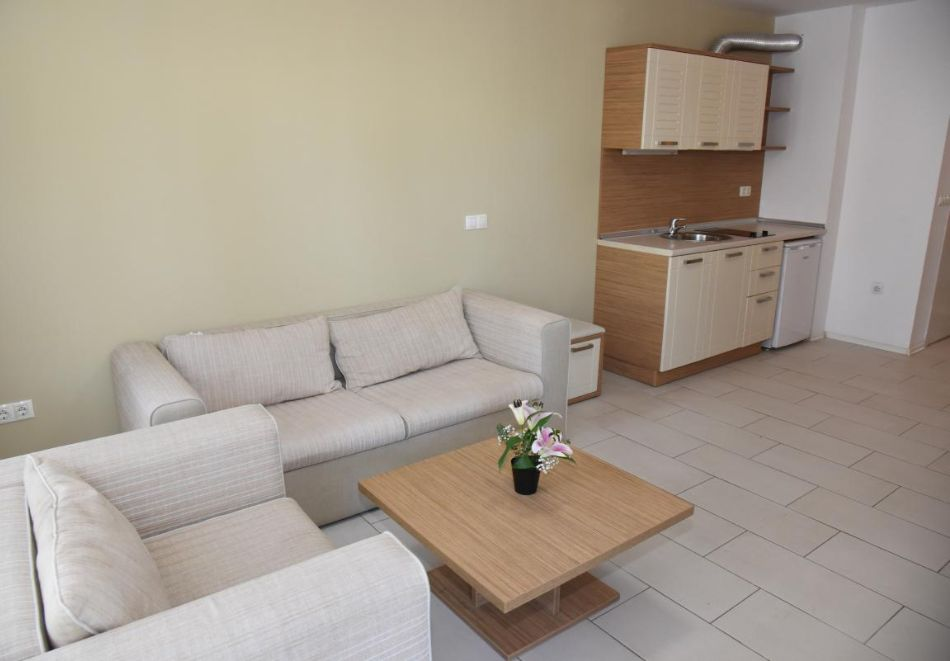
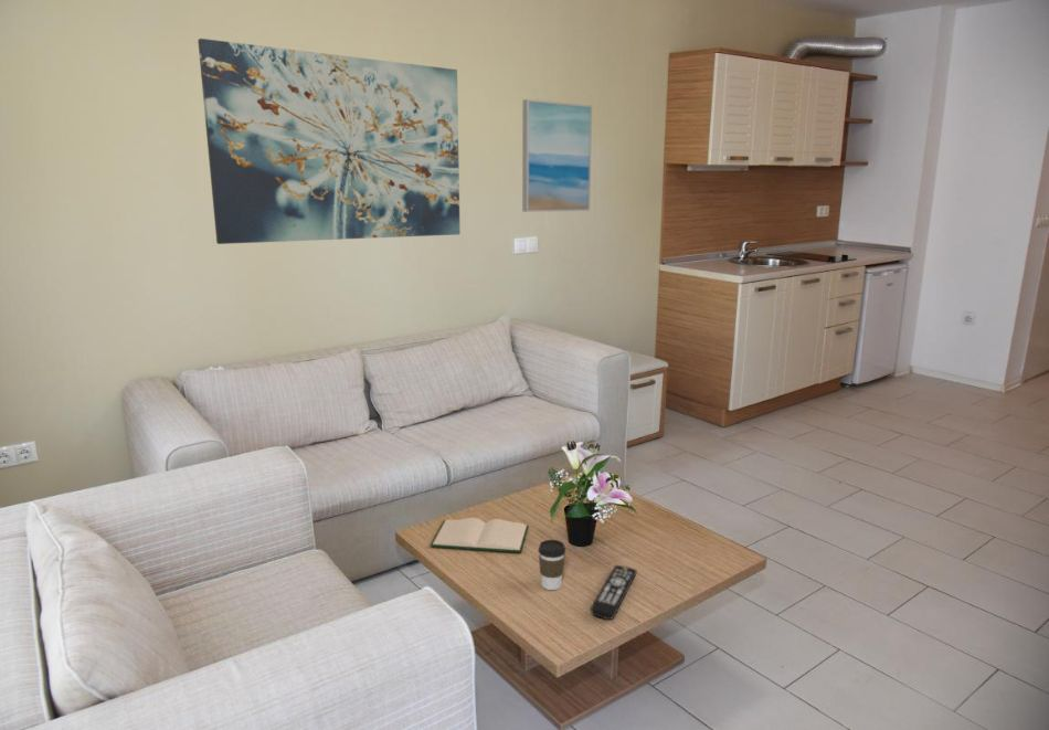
+ remote control (614, 591)
+ hardback book (480, 532)
+ wall art (346, 149)
+ coffee cup (551, 564)
+ wall art (558, 157)
